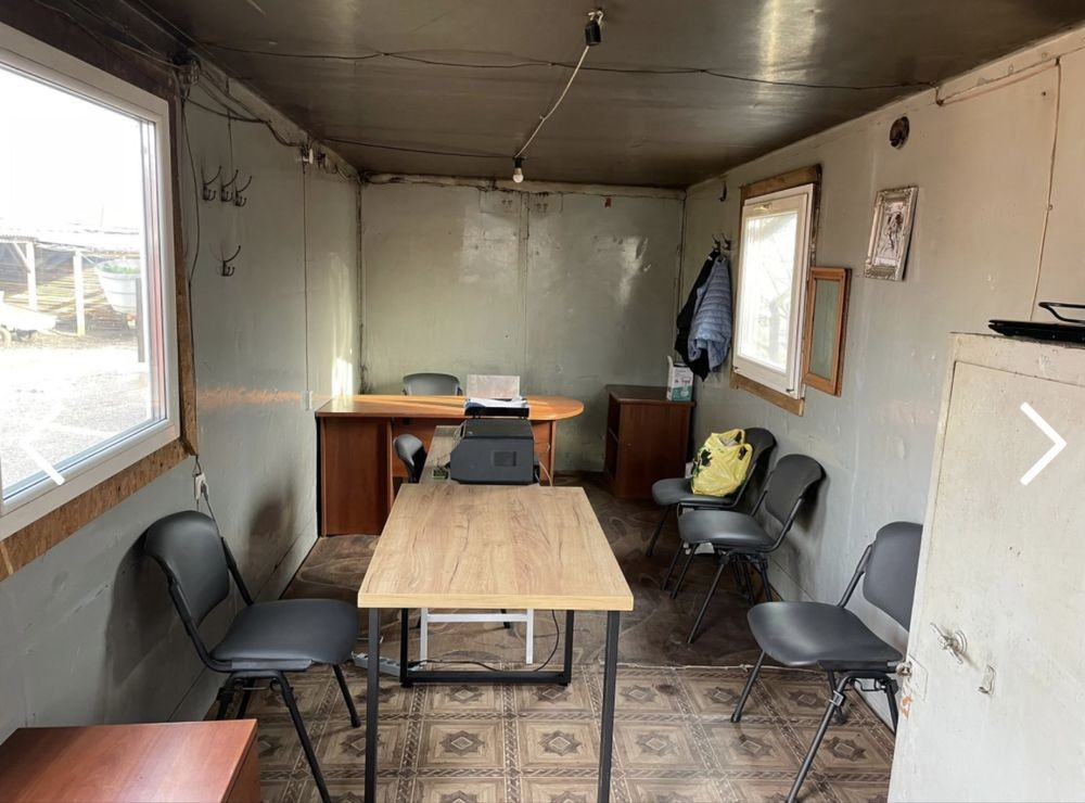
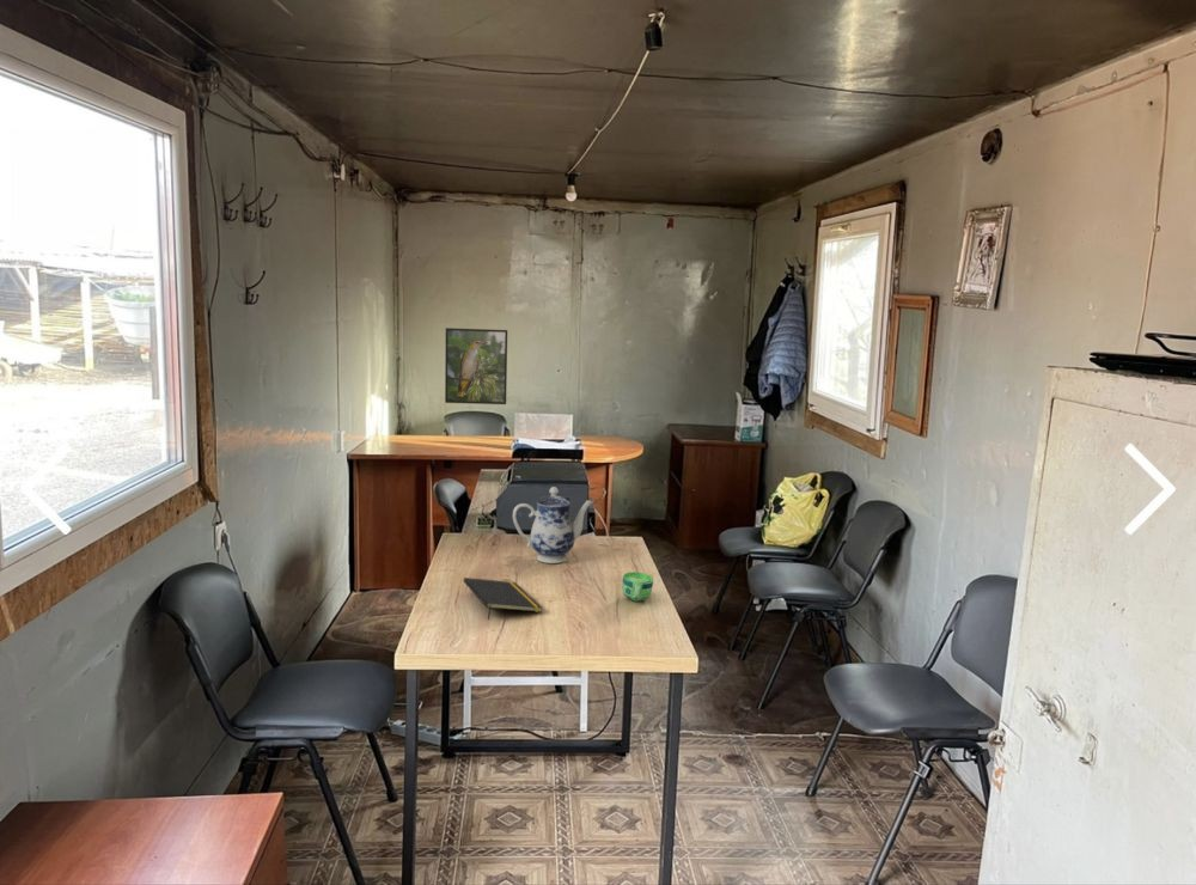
+ teapot (553, 523)
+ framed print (476, 366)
+ notepad (501, 594)
+ cup (637, 588)
